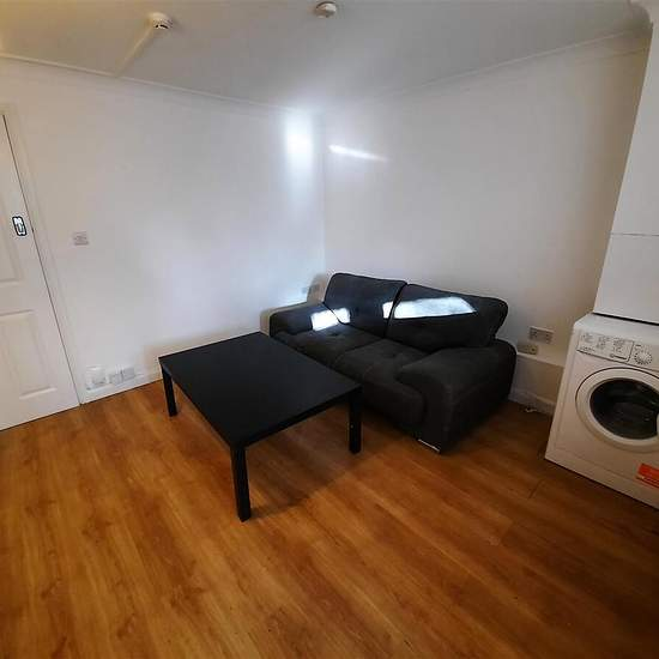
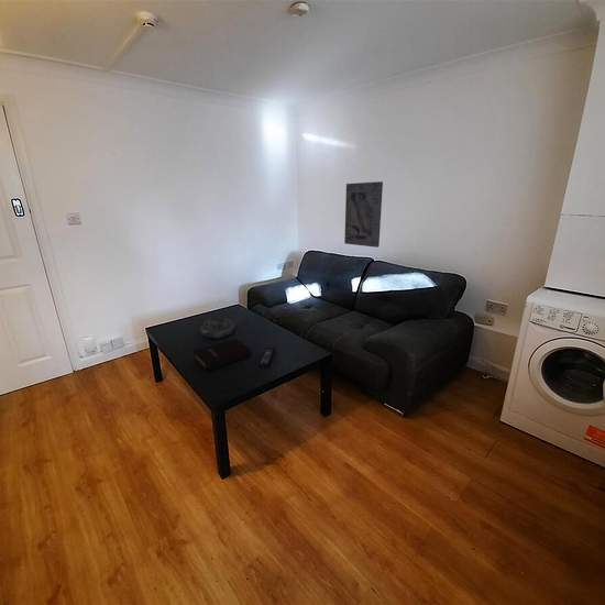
+ decorative bowl (217, 328)
+ remote control (267, 355)
+ book (222, 354)
+ wall art (362, 215)
